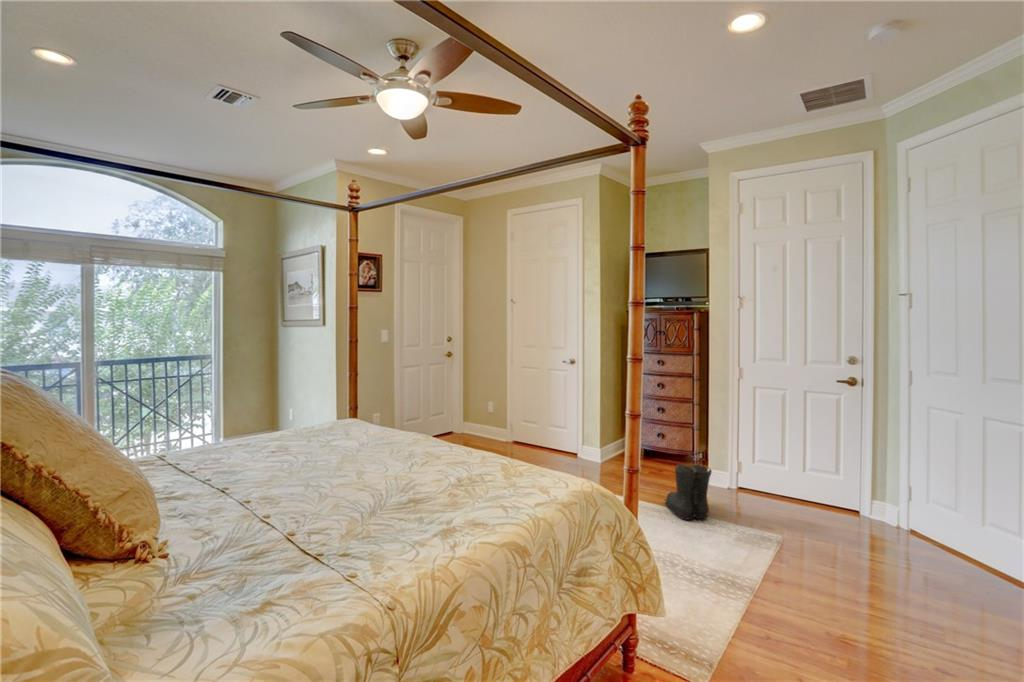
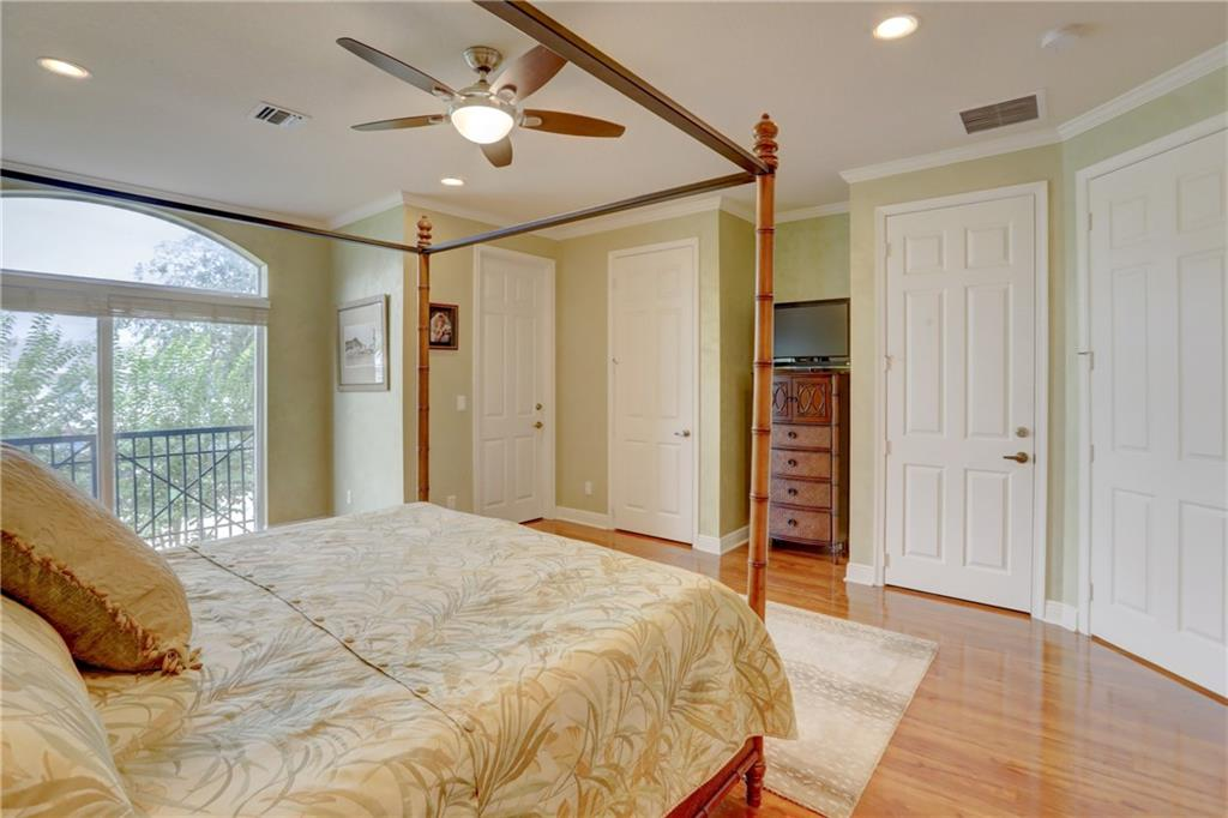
- boots (688, 487)
